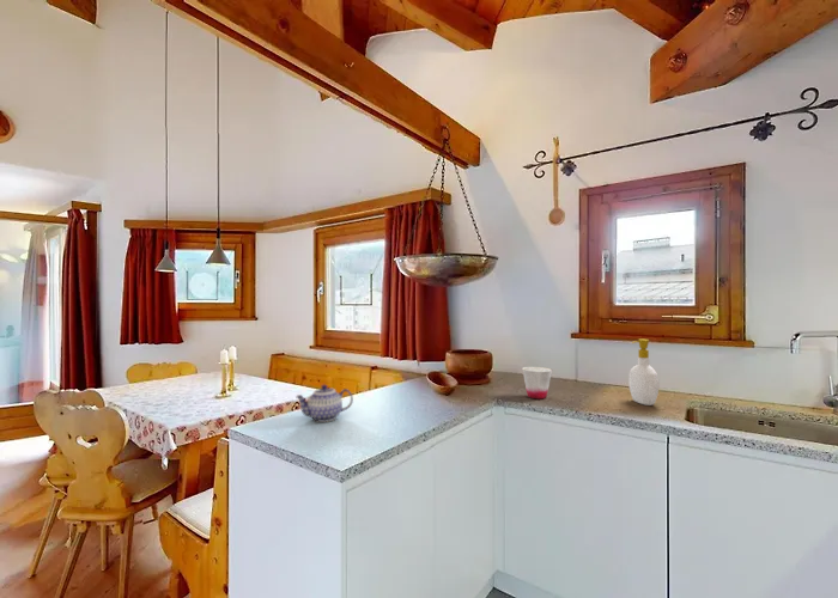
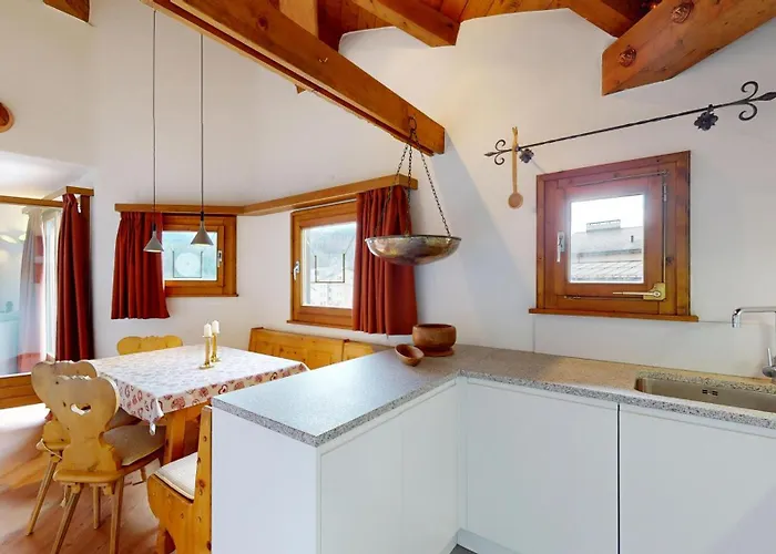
- cup (536, 383)
- teapot (324, 401)
- soap bottle (642, 371)
